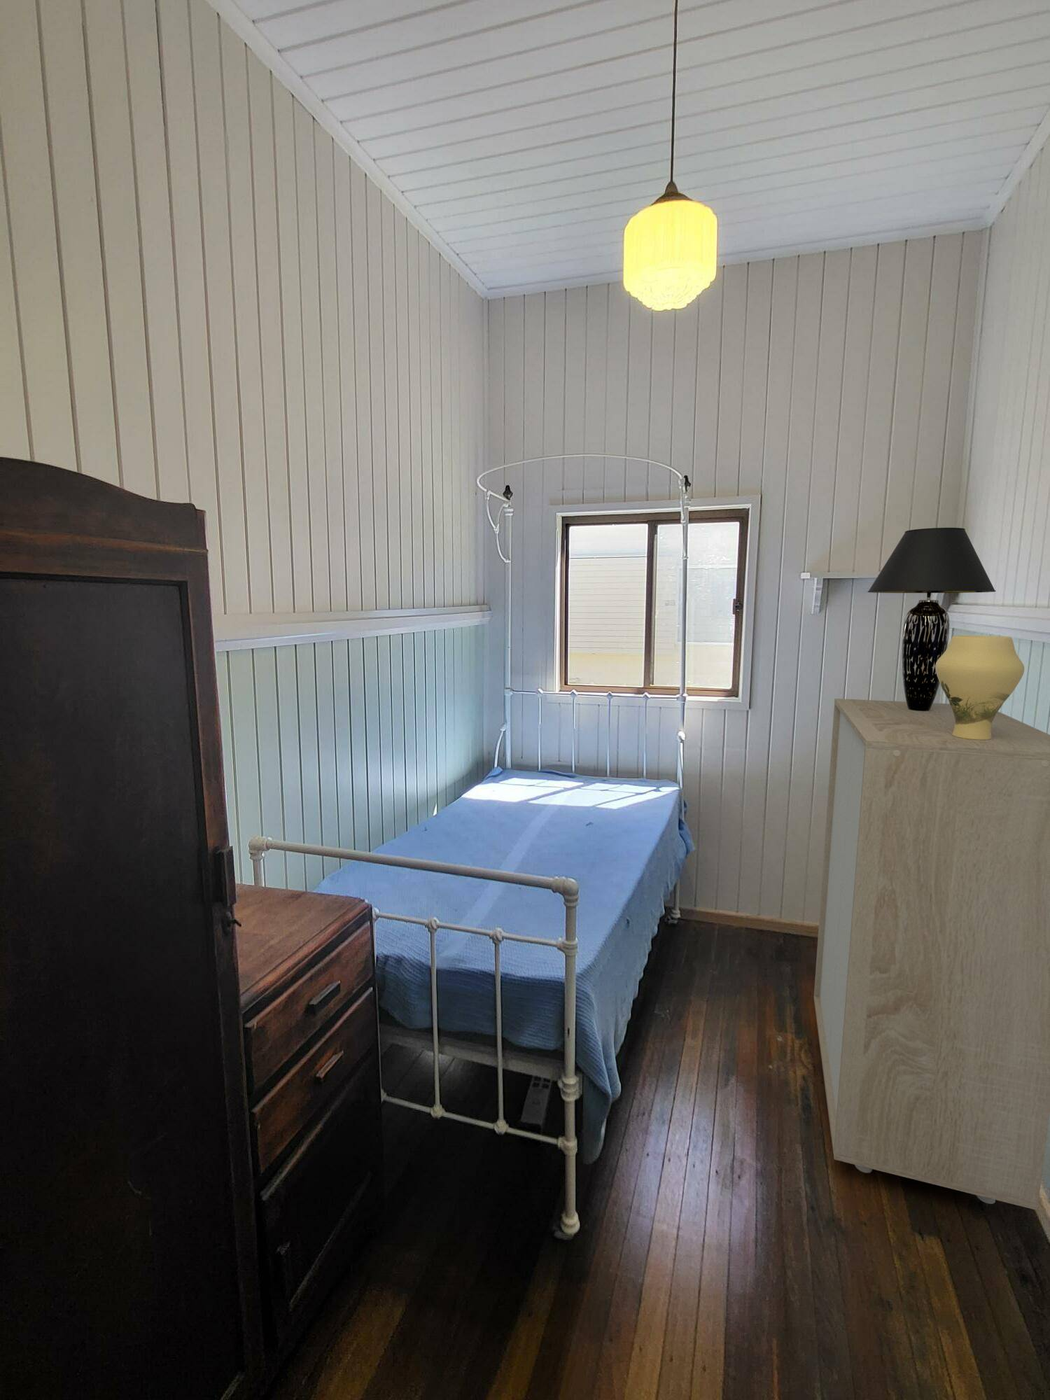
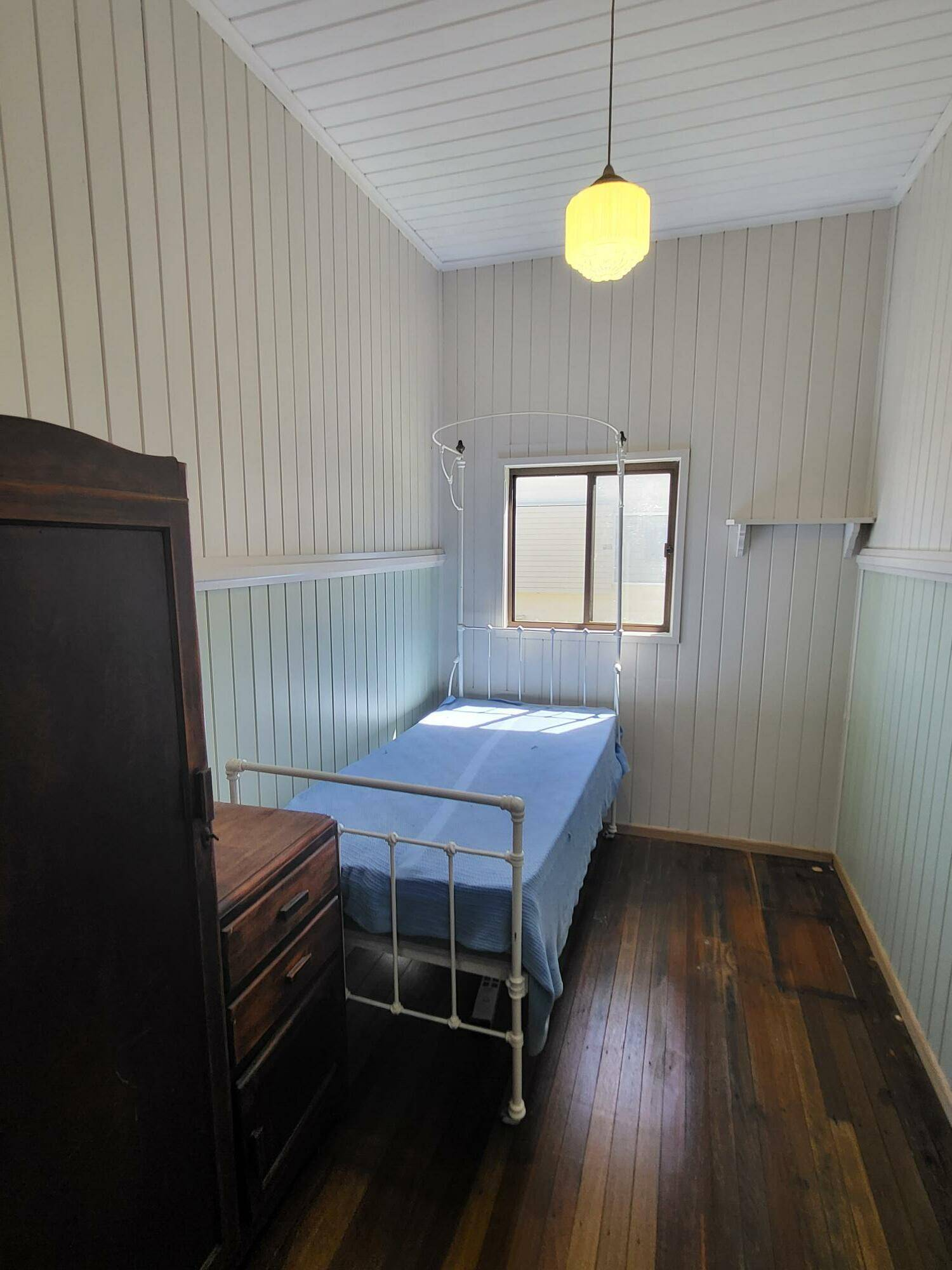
- vase (976, 686)
- storage cabinet (921, 919)
- table lamp (926, 621)
